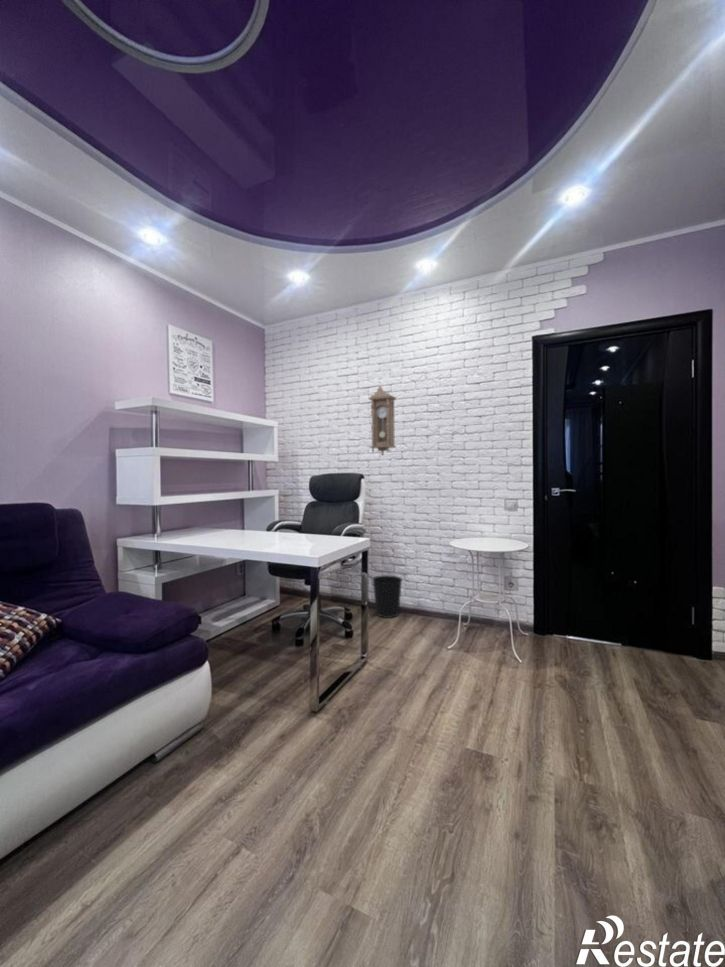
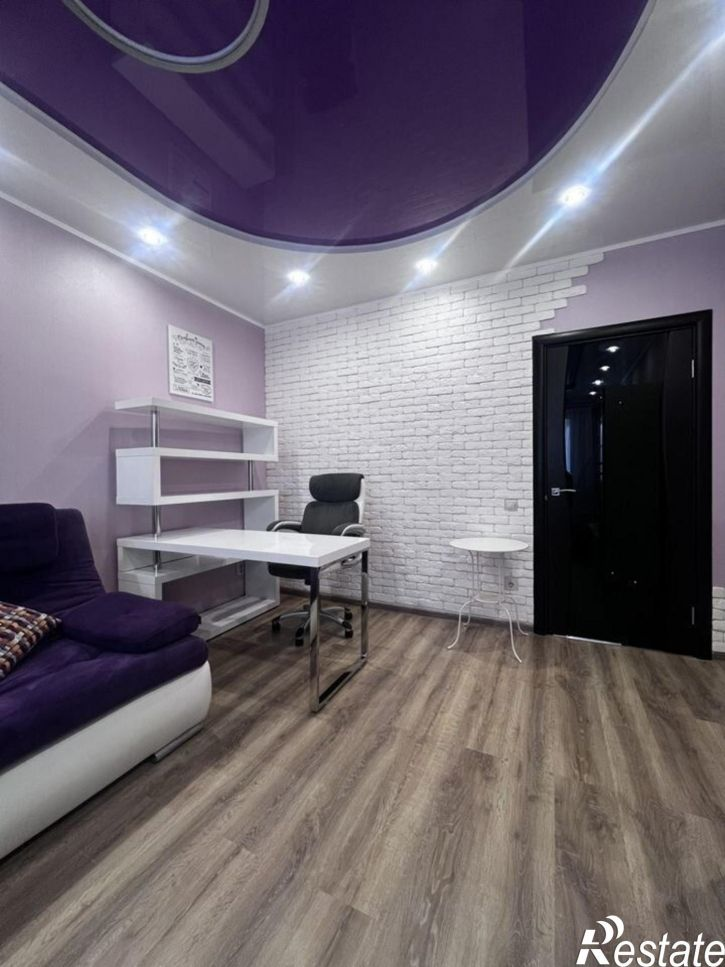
- pendulum clock (382, 421)
- wastebasket (387, 596)
